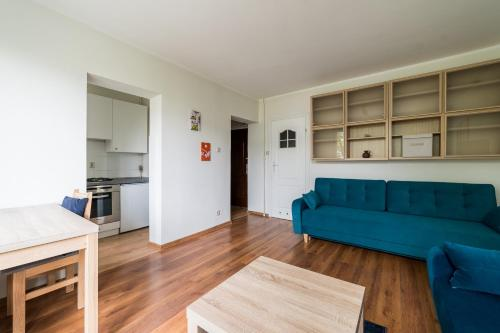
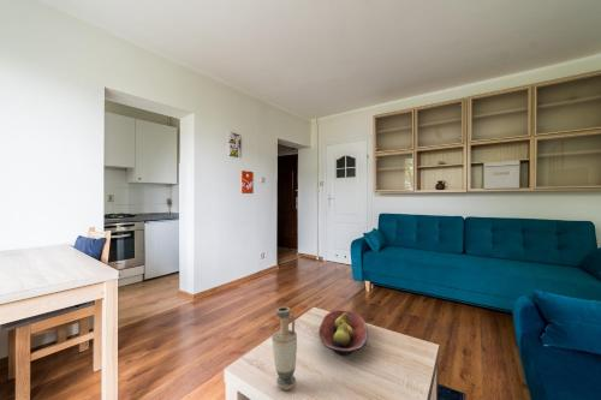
+ fruit bowl (343, 328)
+ vase (284, 346)
